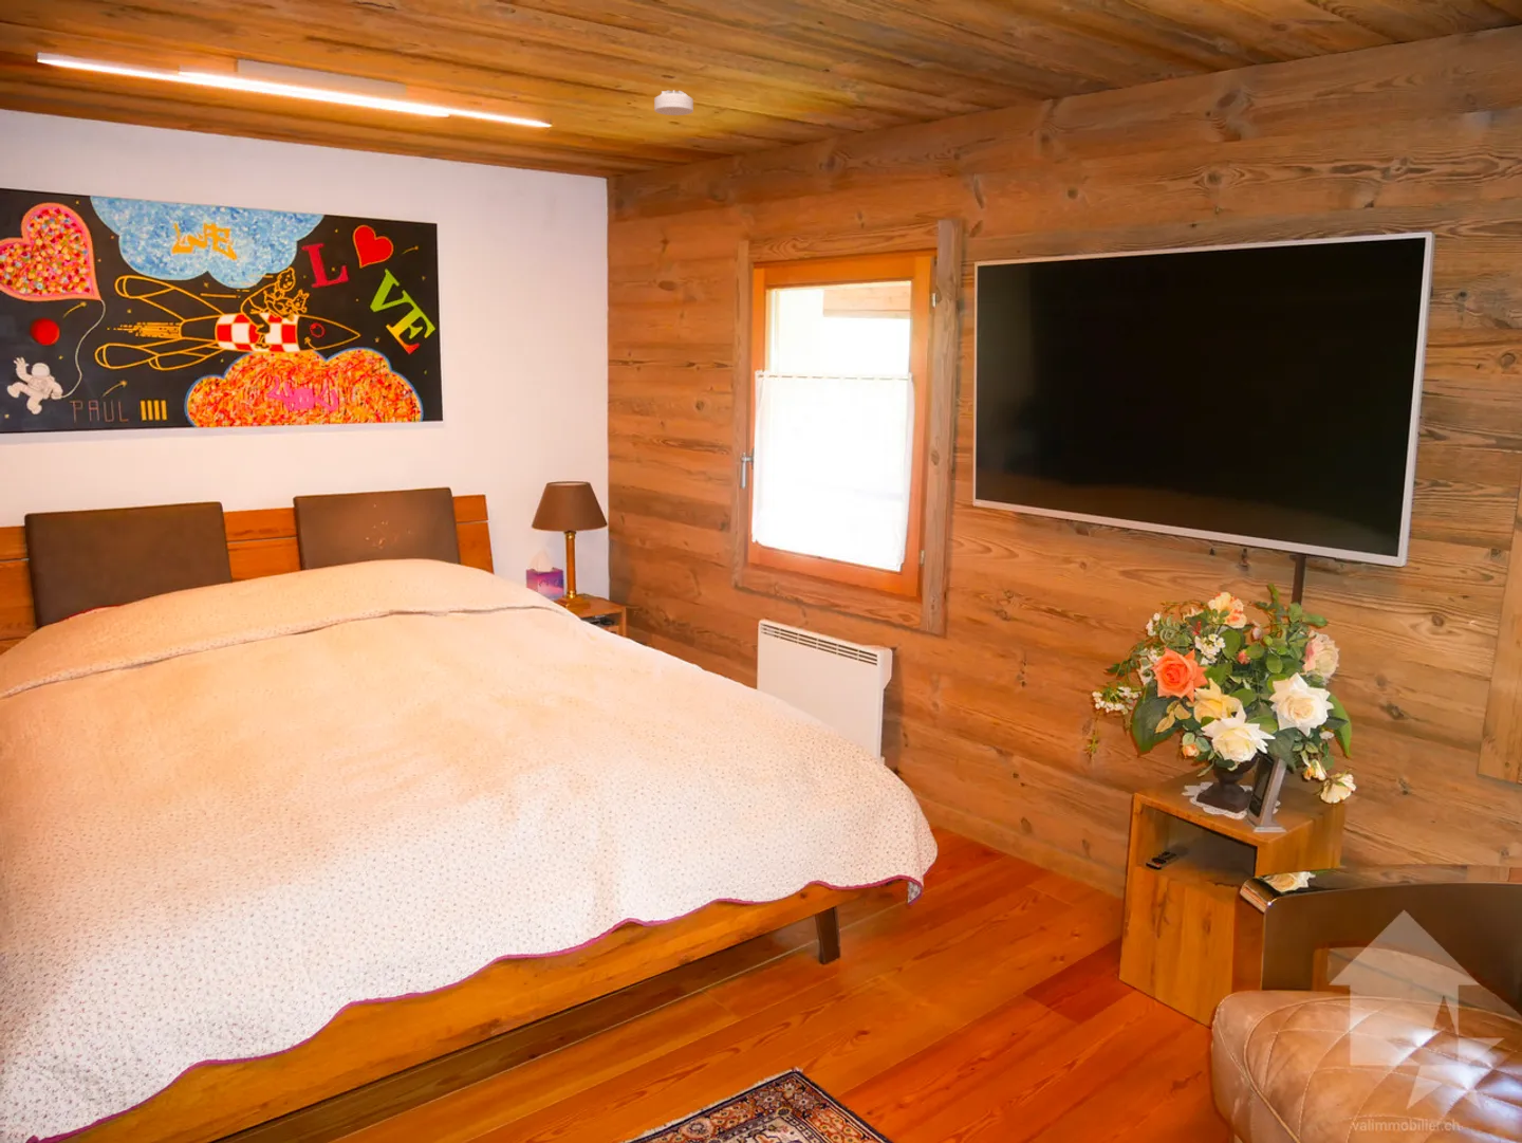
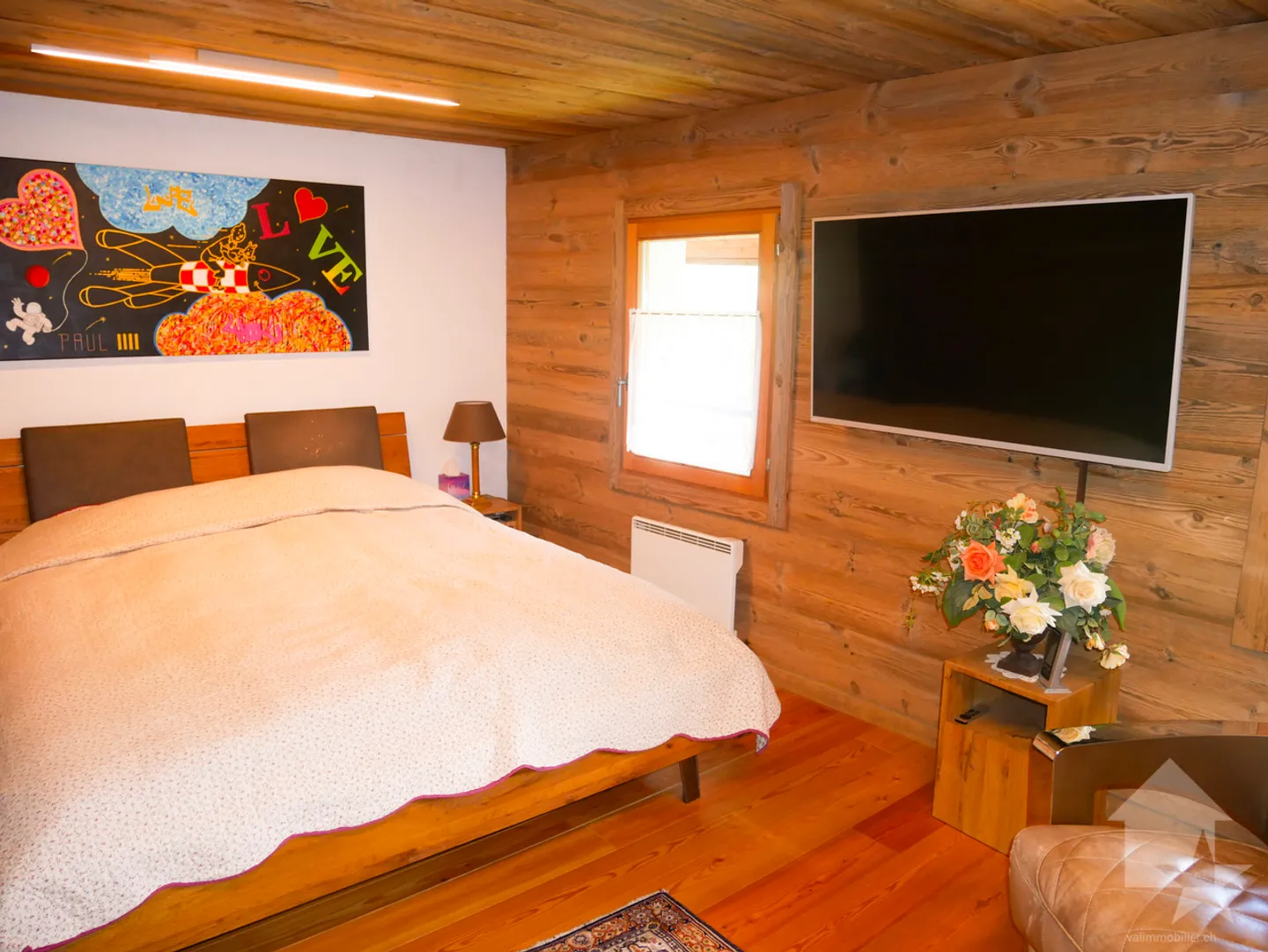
- smoke detector (673, 101)
